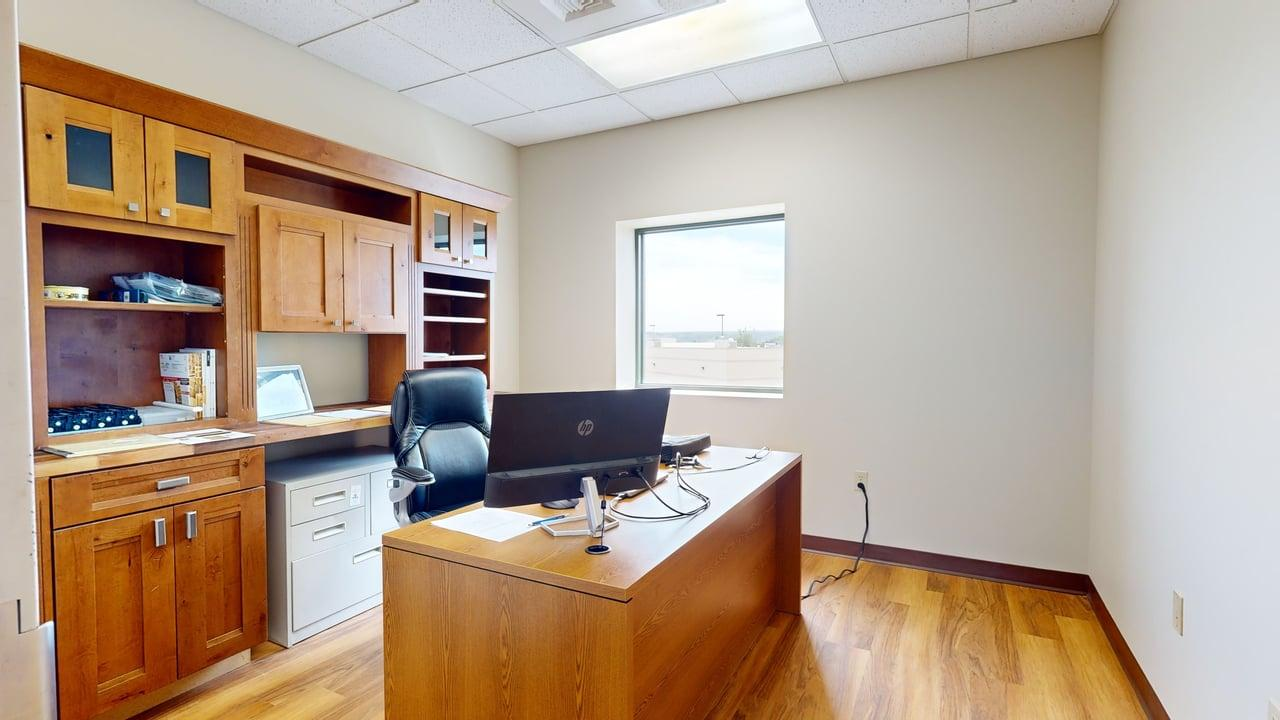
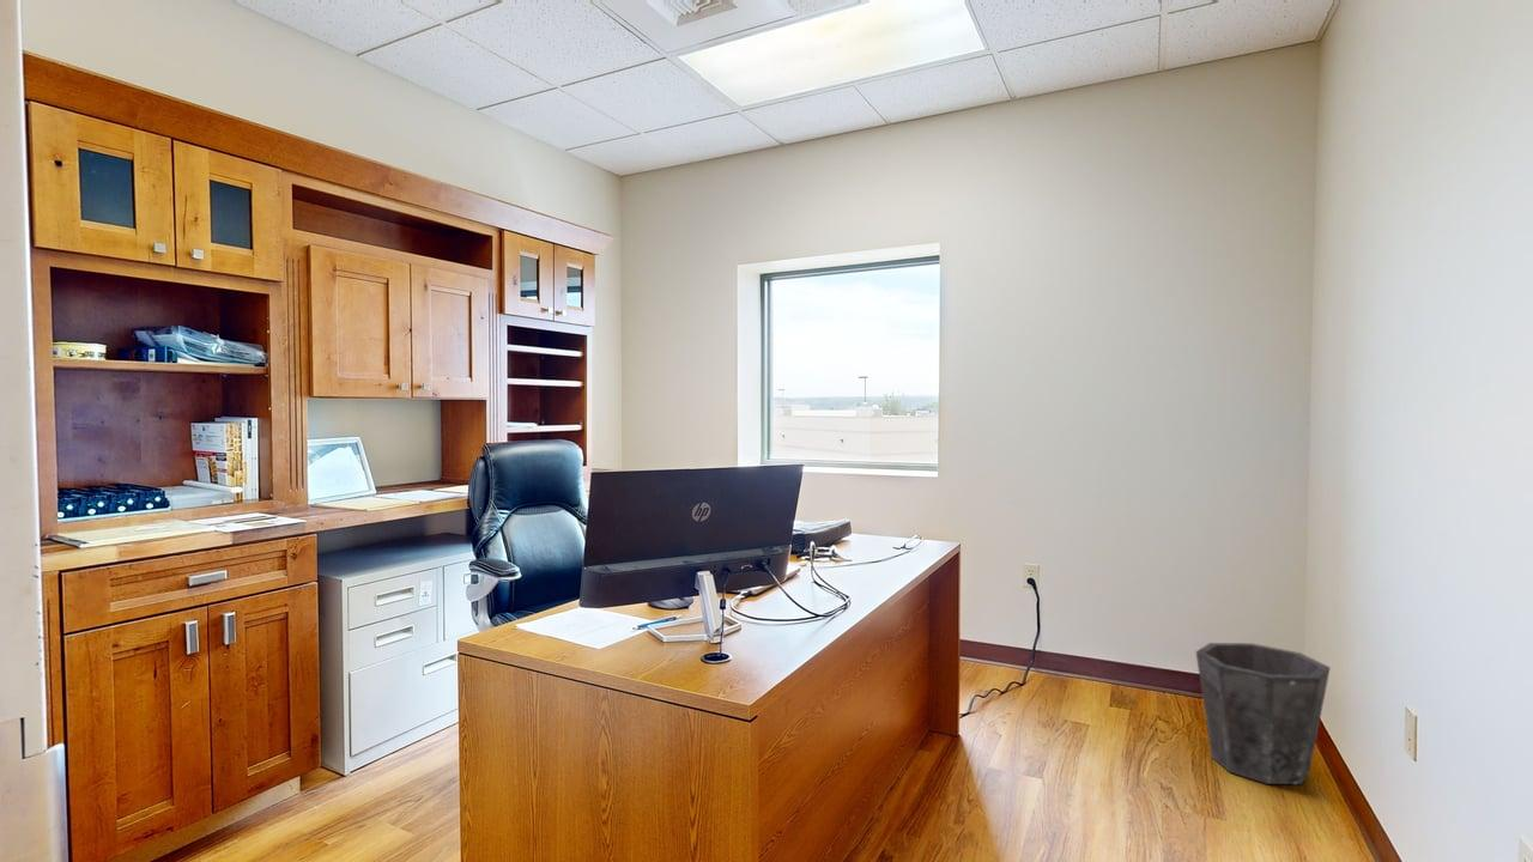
+ waste bin (1260, 711)
